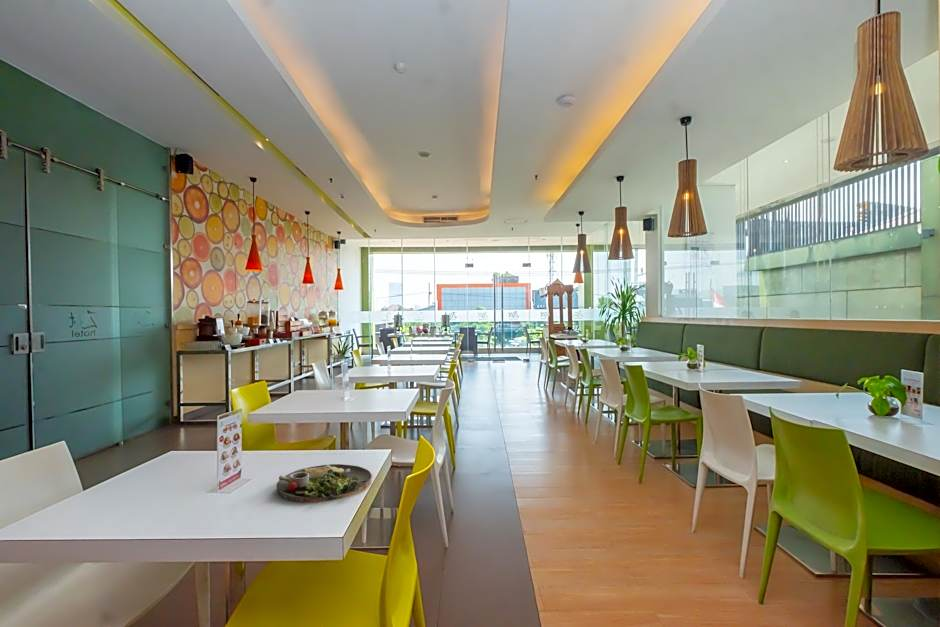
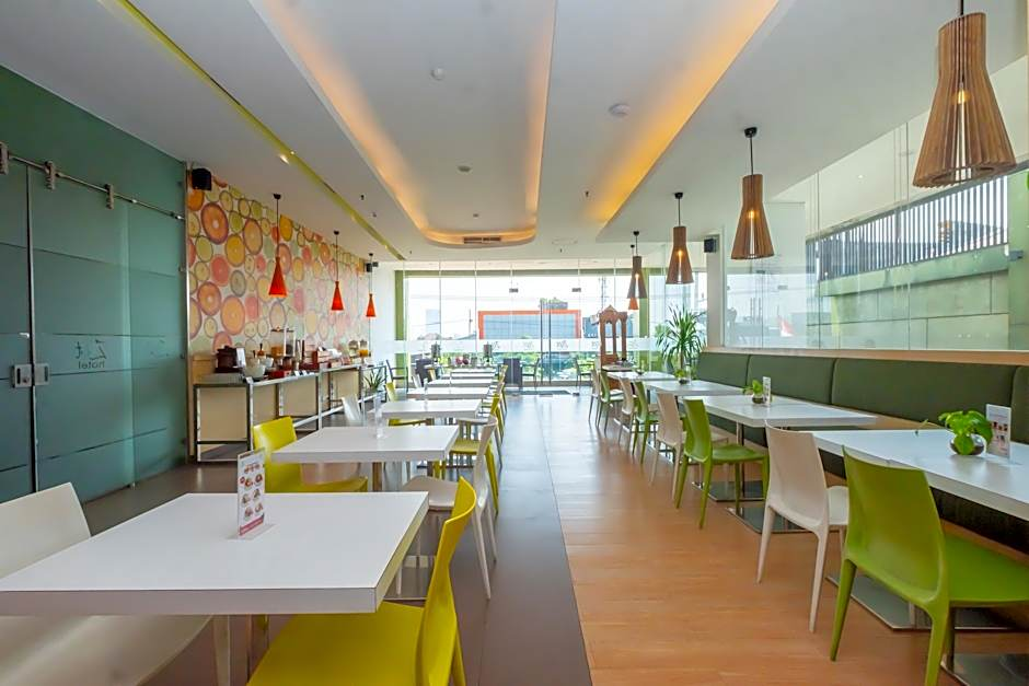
- dinner plate (325, 474)
